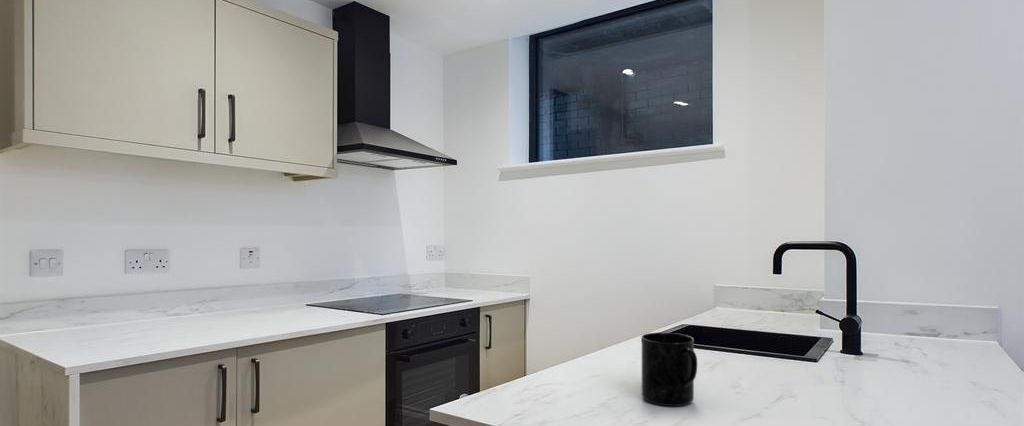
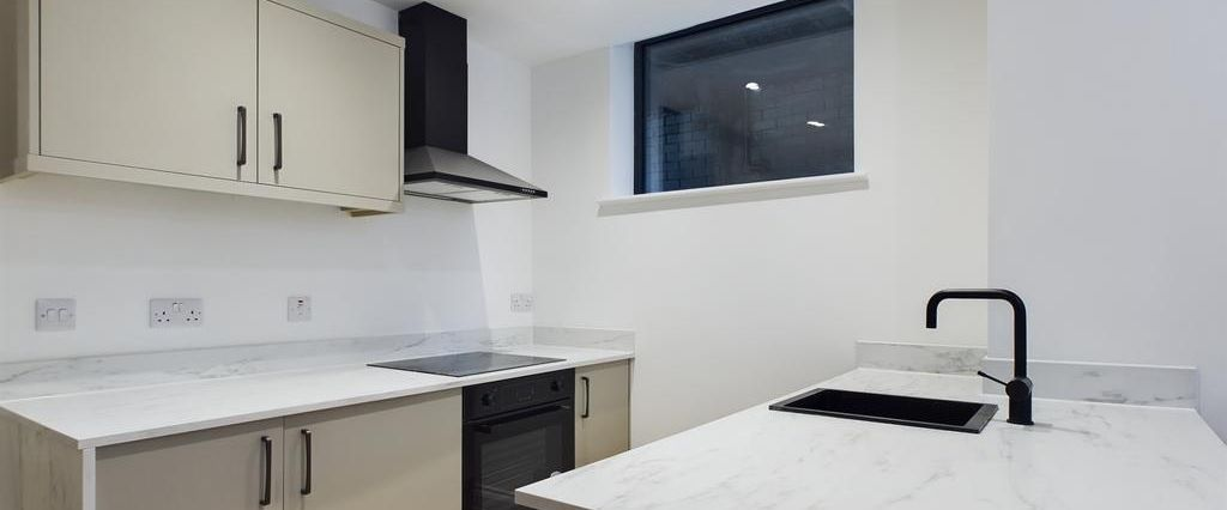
- mug (672, 370)
